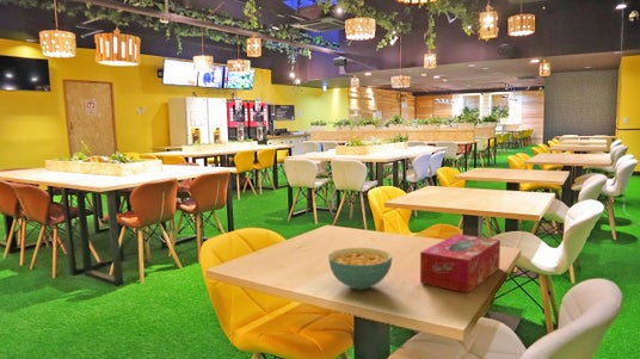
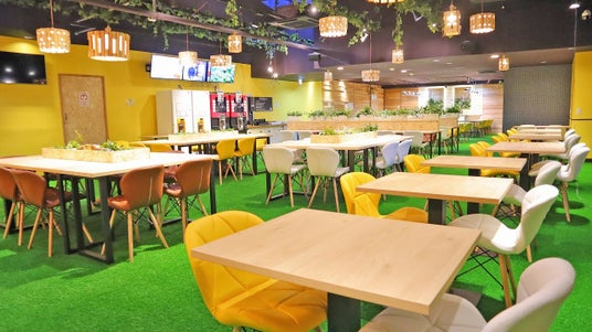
- tissue box (461, 260)
- cereal bowl (359, 271)
